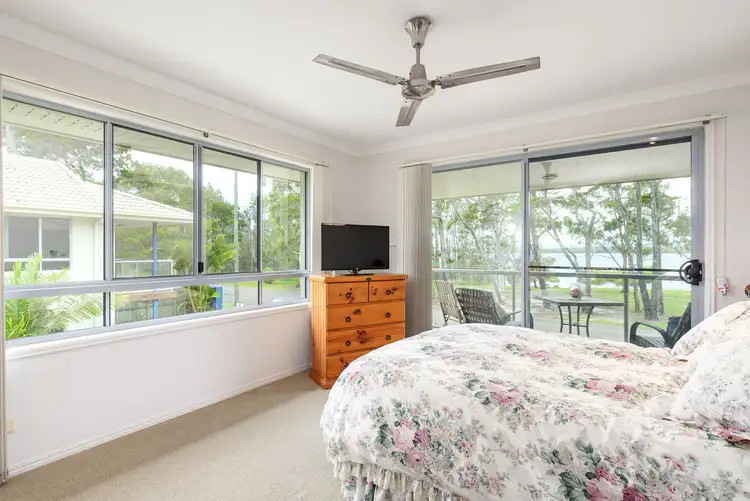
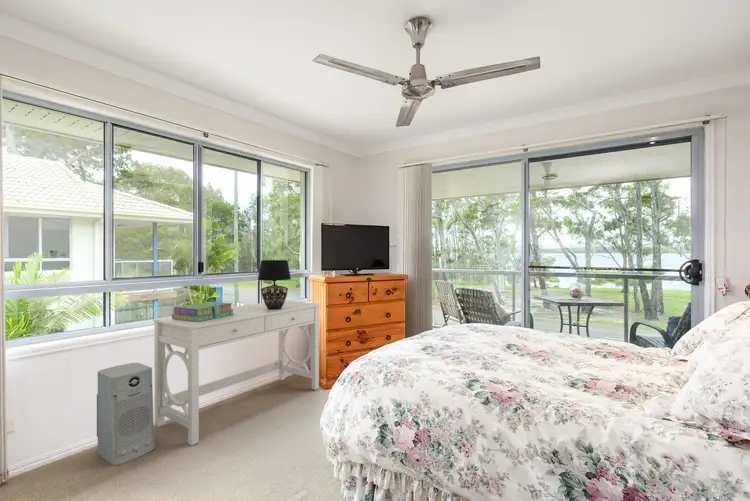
+ desk (250, 369)
+ stack of books (204, 310)
+ air purifier (125, 410)
+ table lamp (274, 284)
